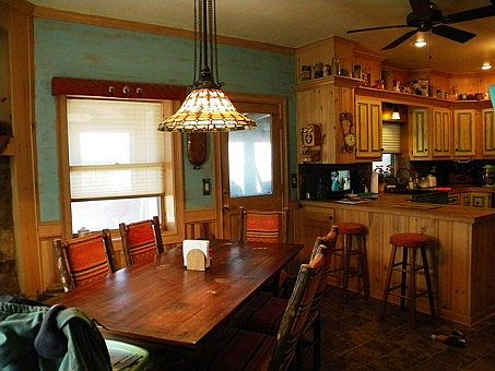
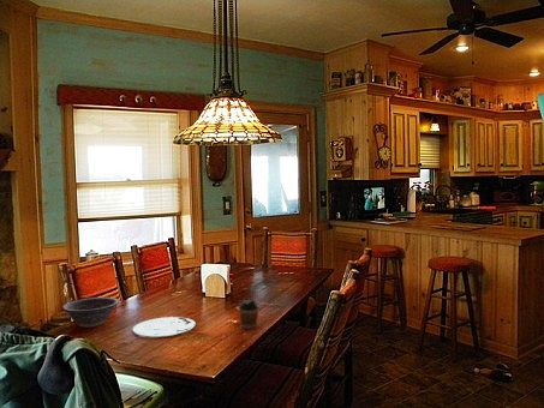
+ decorative bowl (91, 313)
+ plate (165, 323)
+ coffee cup (249, 312)
